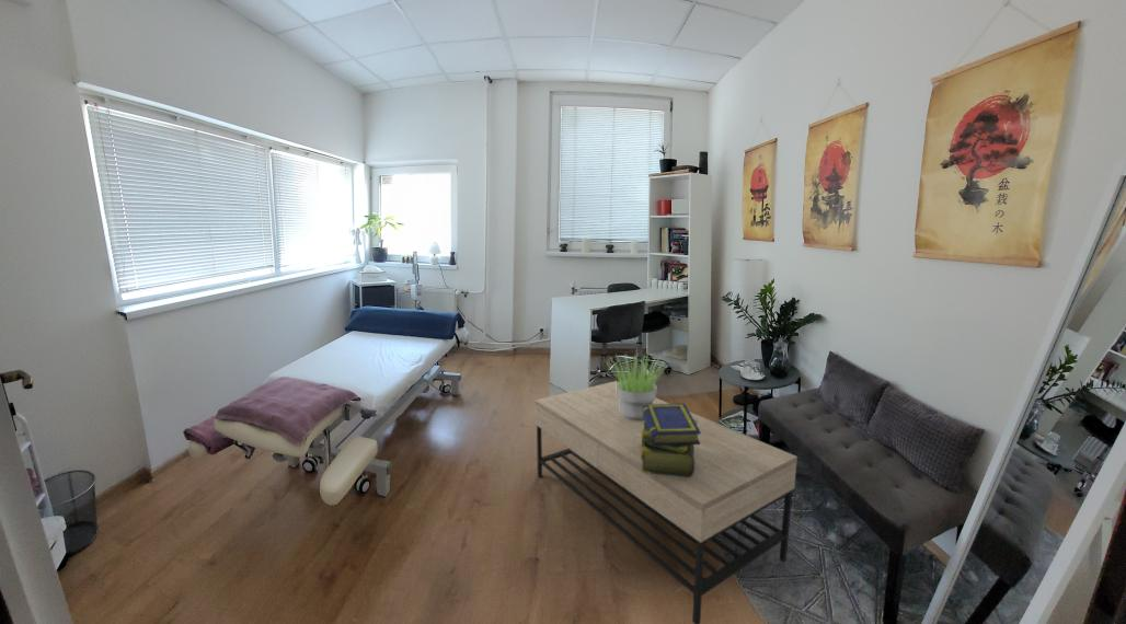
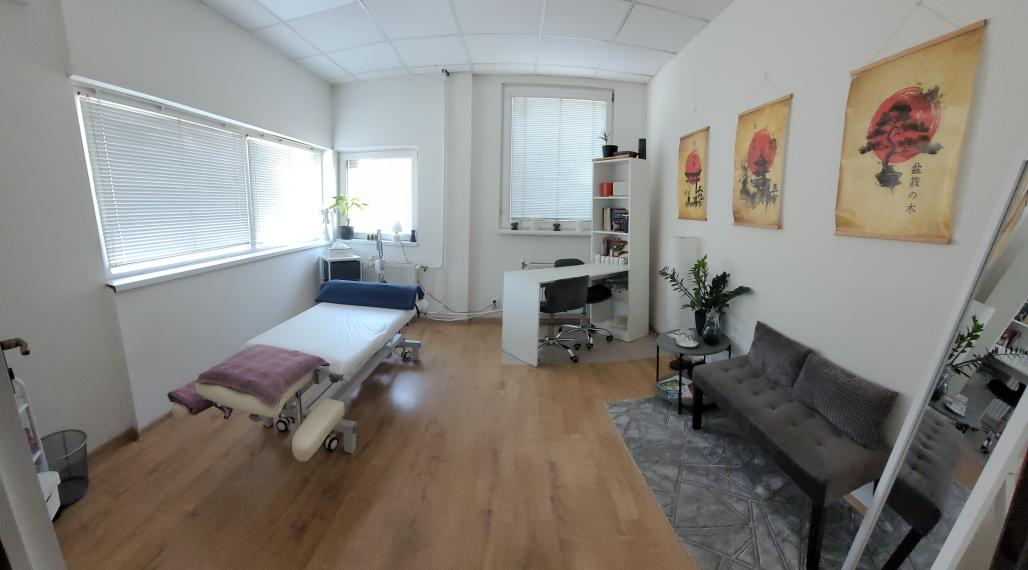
- coffee table (641, 470)
- potted plant (636, 386)
- stack of books (669, 436)
